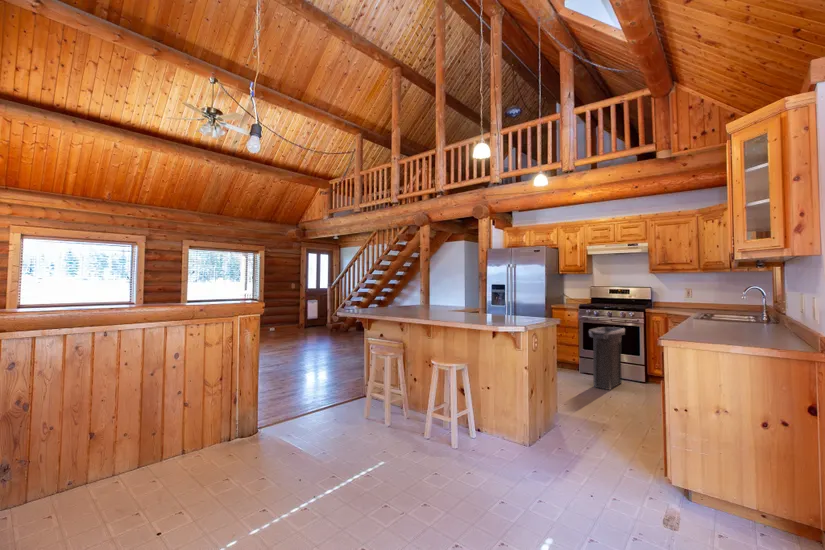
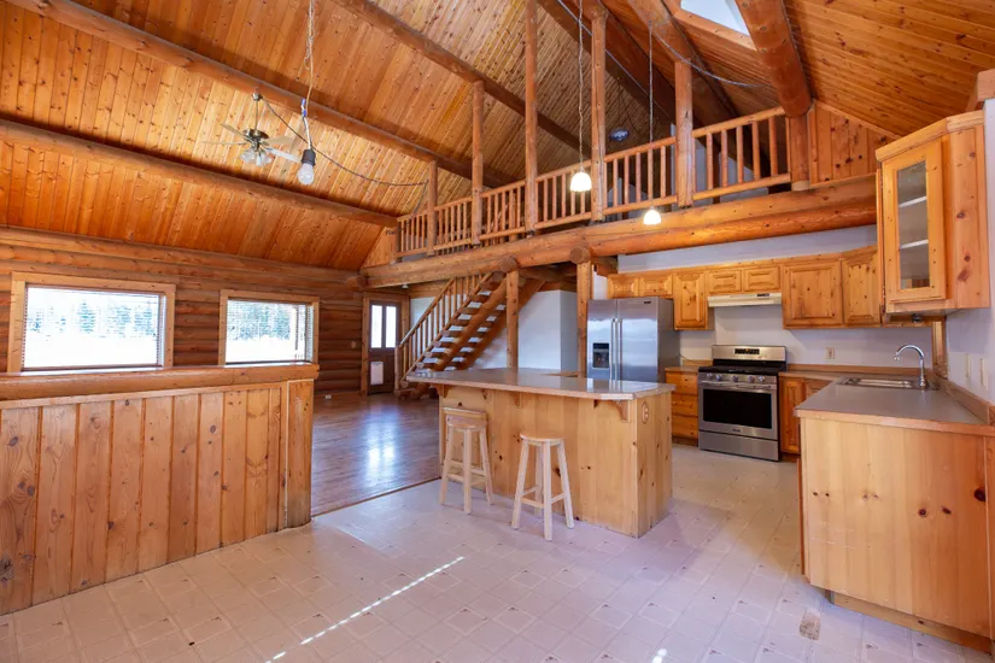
- trash can (607, 357)
